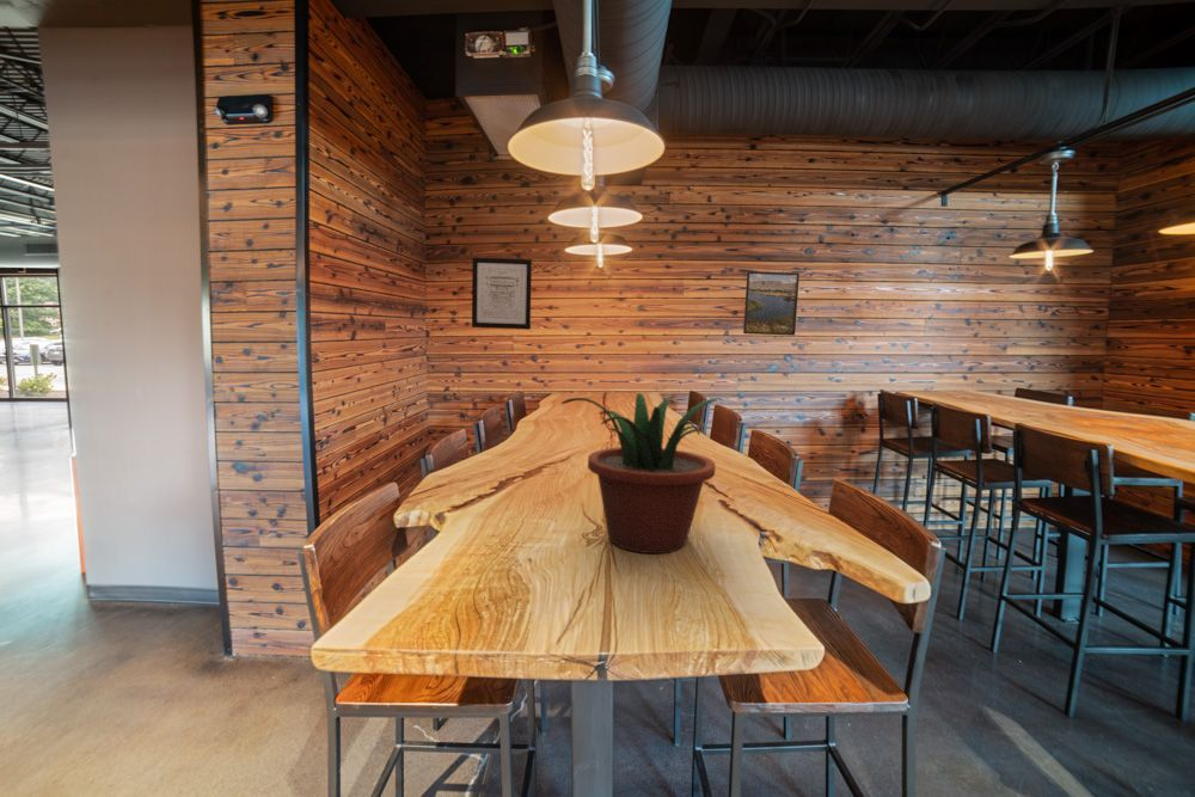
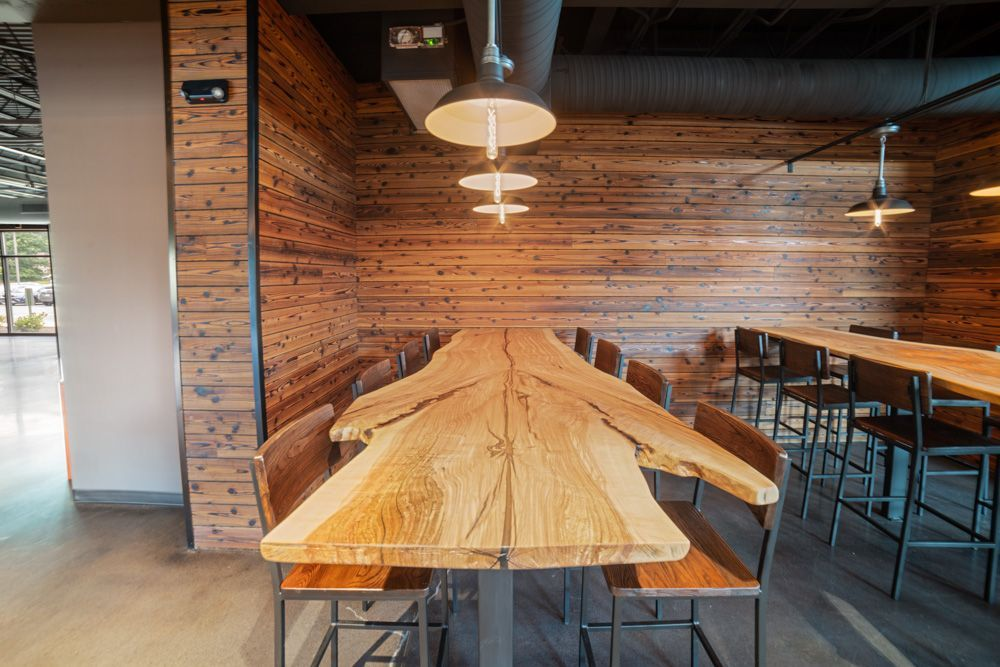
- potted plant (639, 466)
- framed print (771, 304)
- wall art (501, 293)
